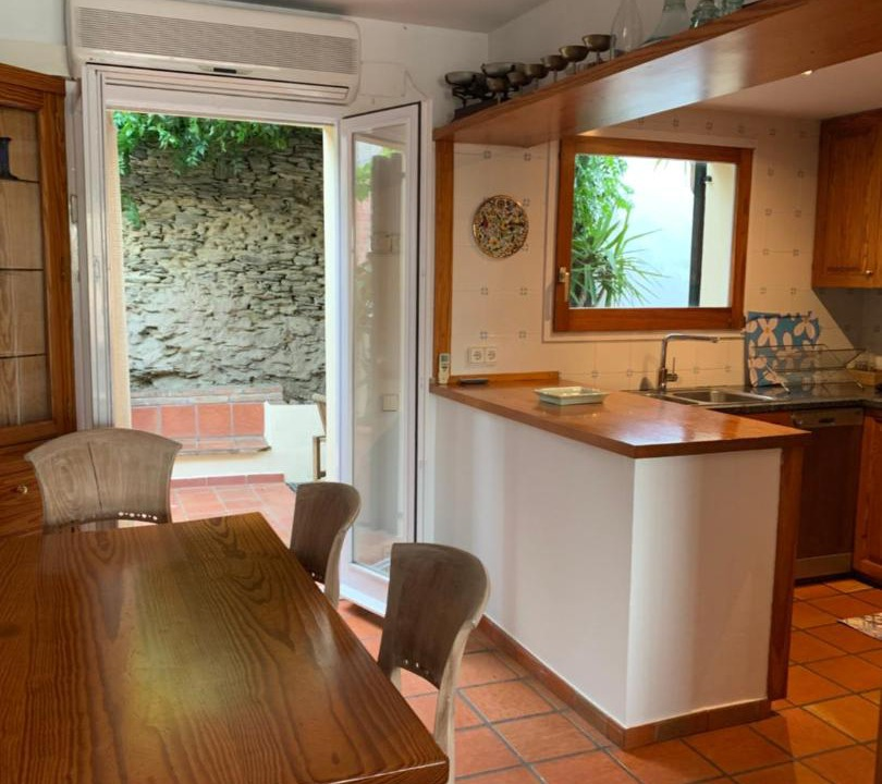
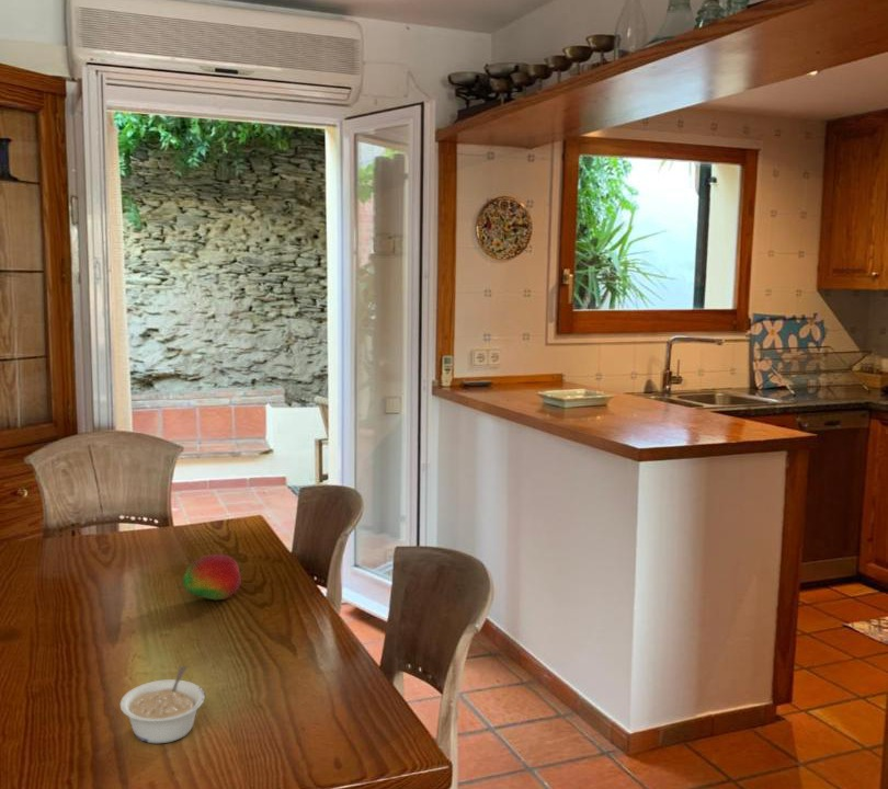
+ legume (162, 709)
+ fruit (213, 576)
